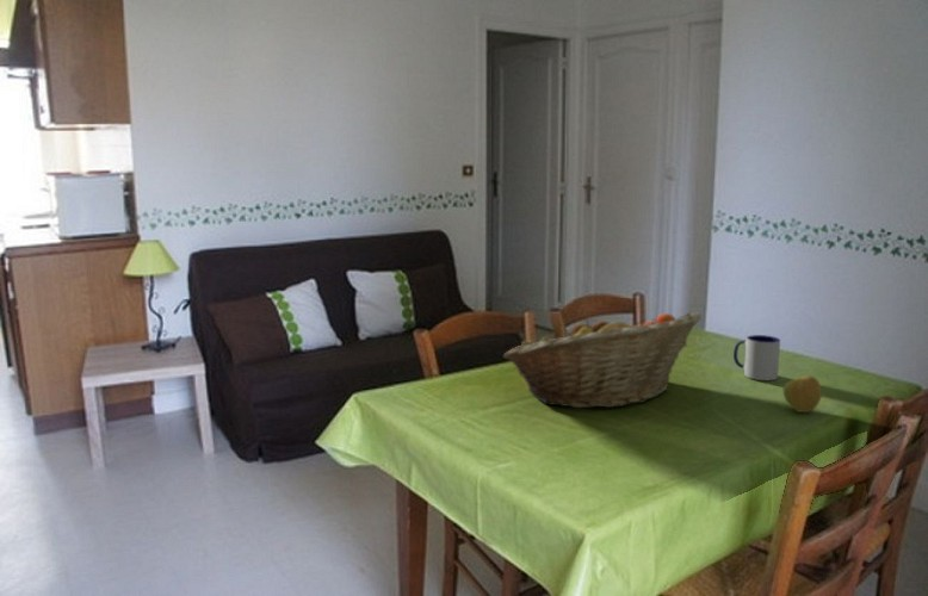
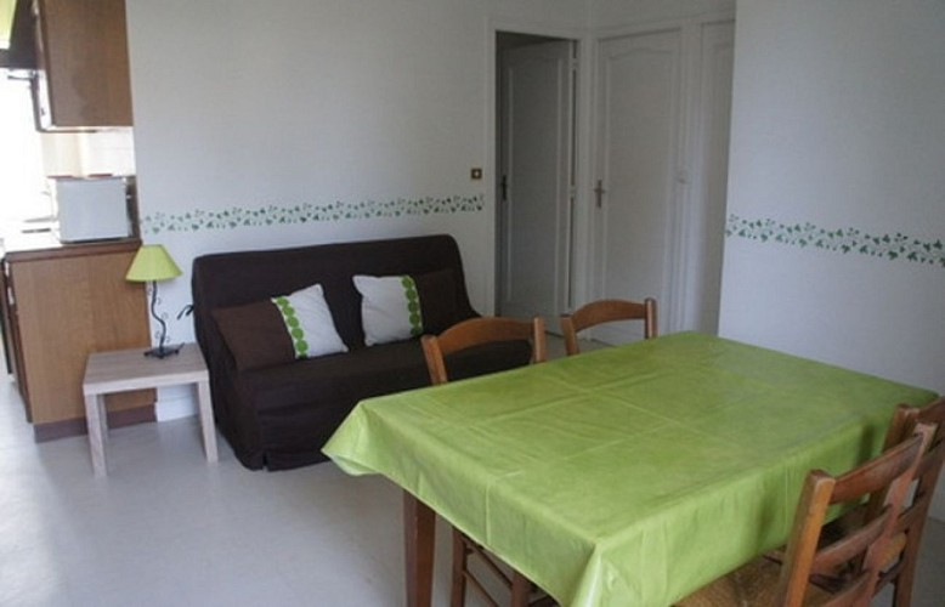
- fruit basket (604, 350)
- apple (802, 393)
- mug (755, 355)
